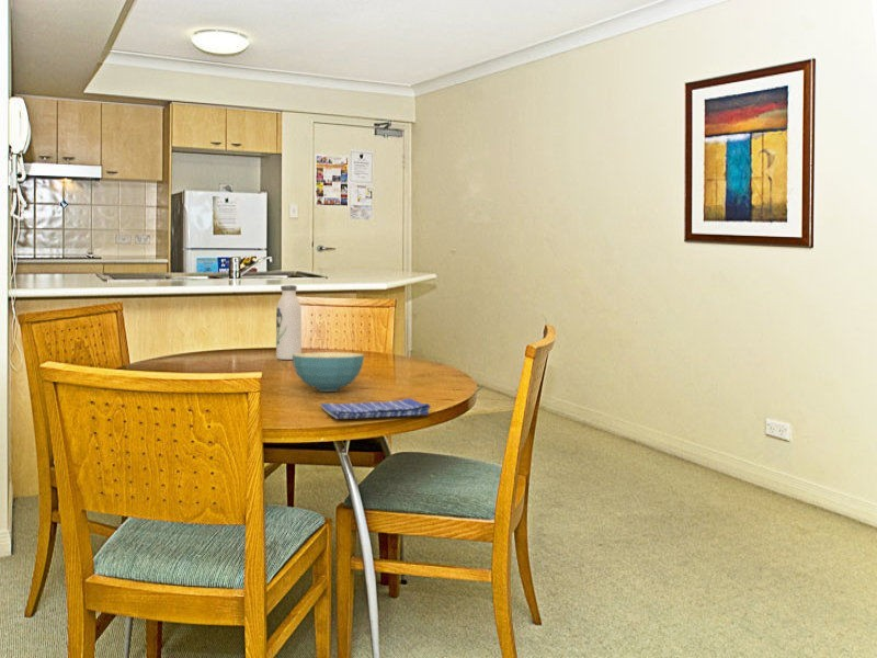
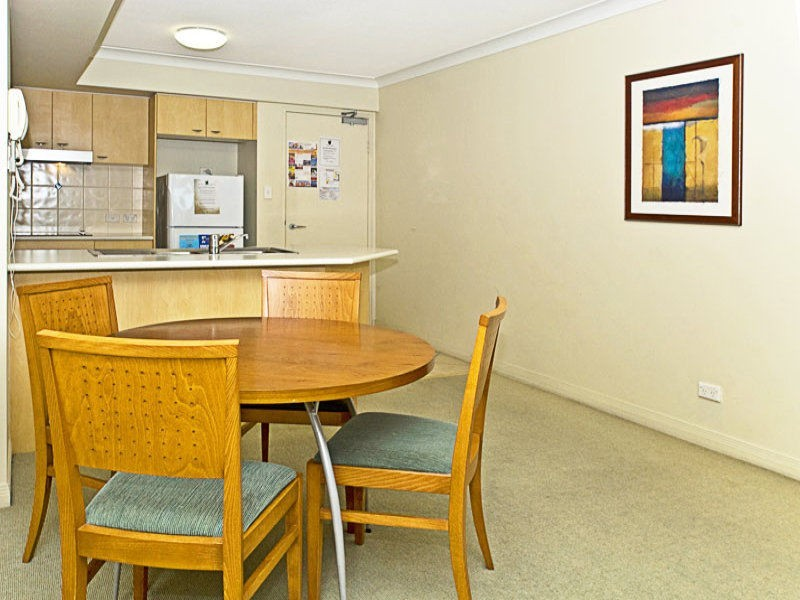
- water bottle (288, 321)
- cereal bowl (328, 372)
- dish towel (375, 406)
